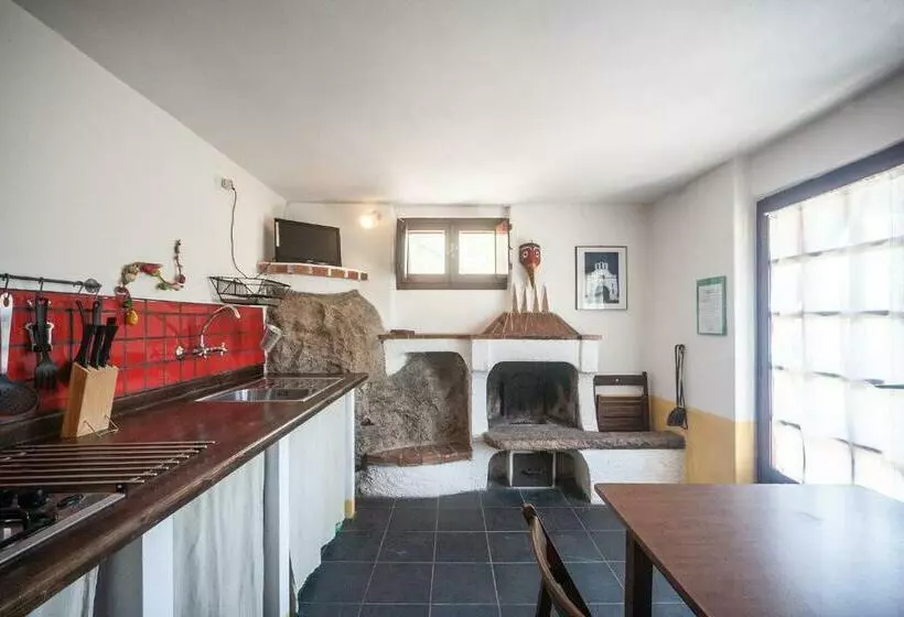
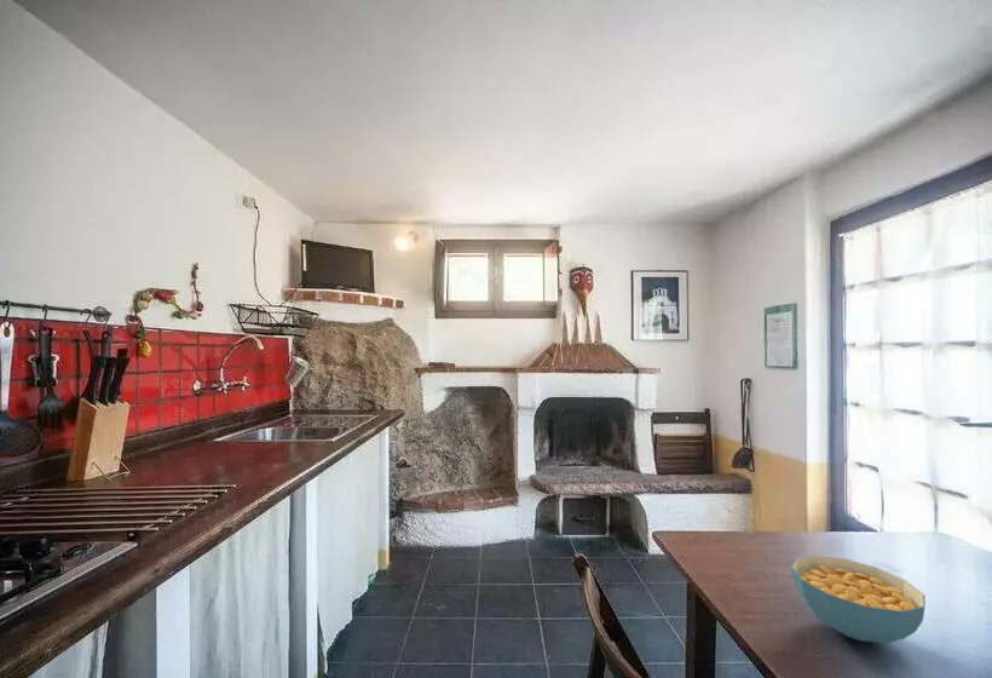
+ cereal bowl (854, 605)
